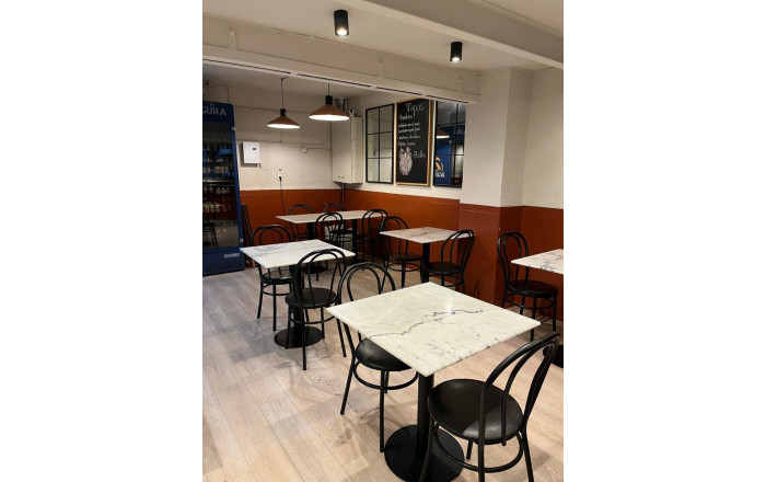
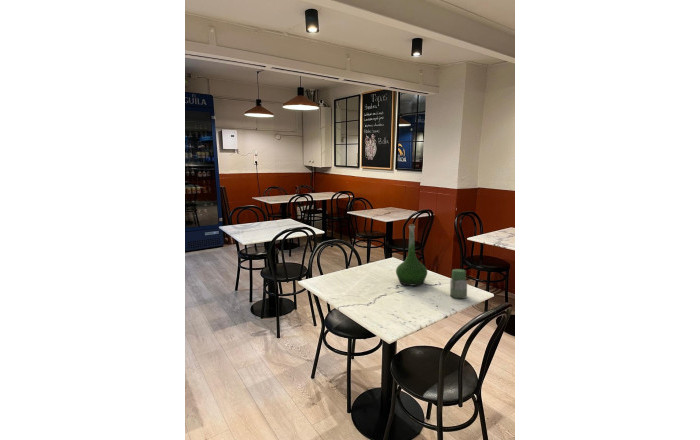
+ jar (458, 283)
+ vase (411, 253)
